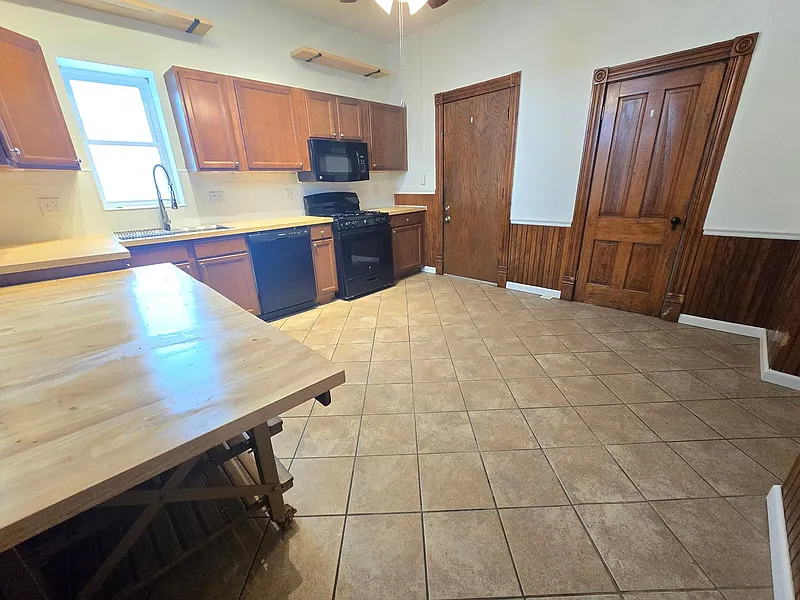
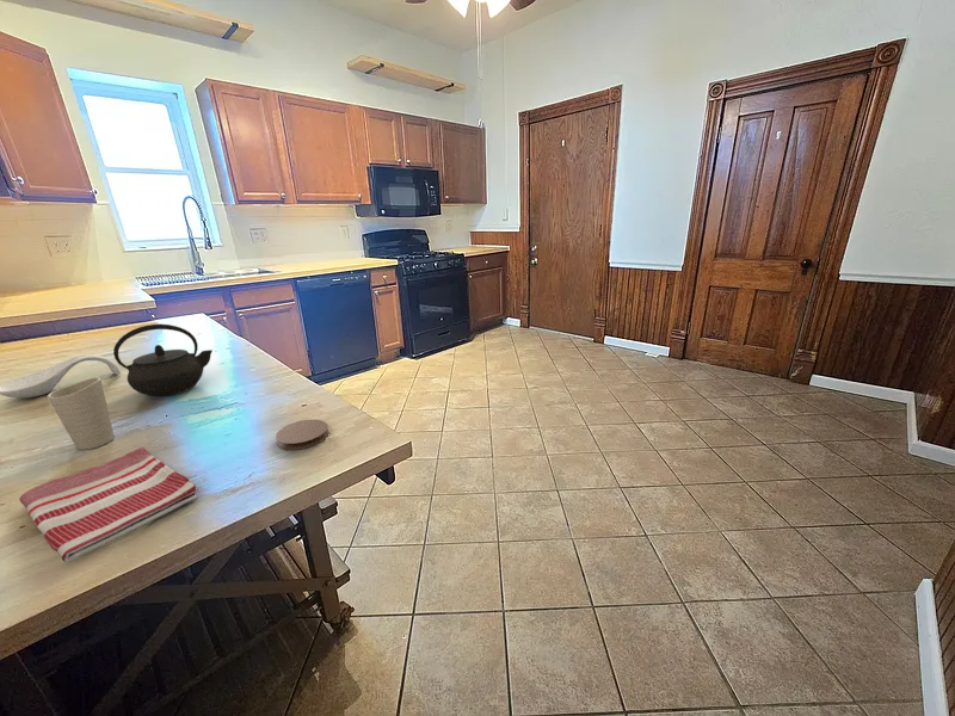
+ cup (85, 413)
+ kettle (167, 357)
+ dish towel (110, 494)
+ spoon rest (60, 374)
+ coaster (302, 433)
